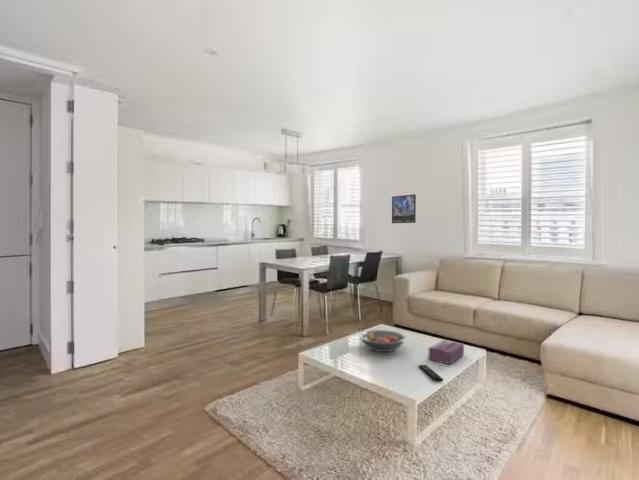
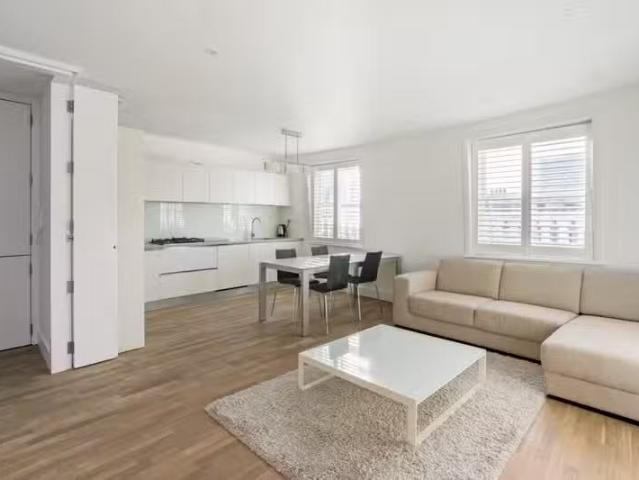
- remote control (430, 372)
- tissue box (446, 351)
- fruit bowl (382, 340)
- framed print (403, 209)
